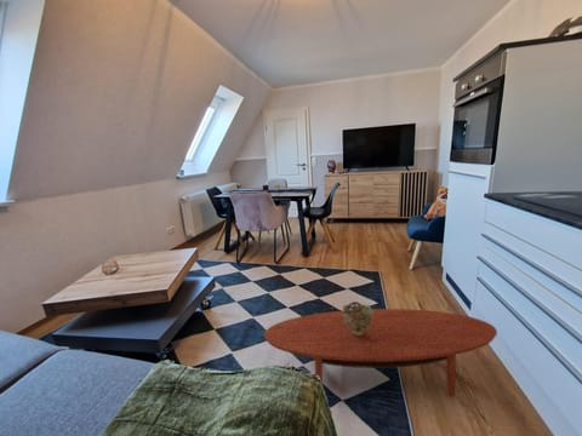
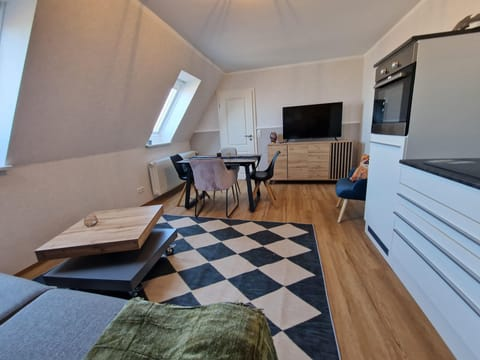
- coffee table (376, 352)
- decorative bowl (356, 320)
